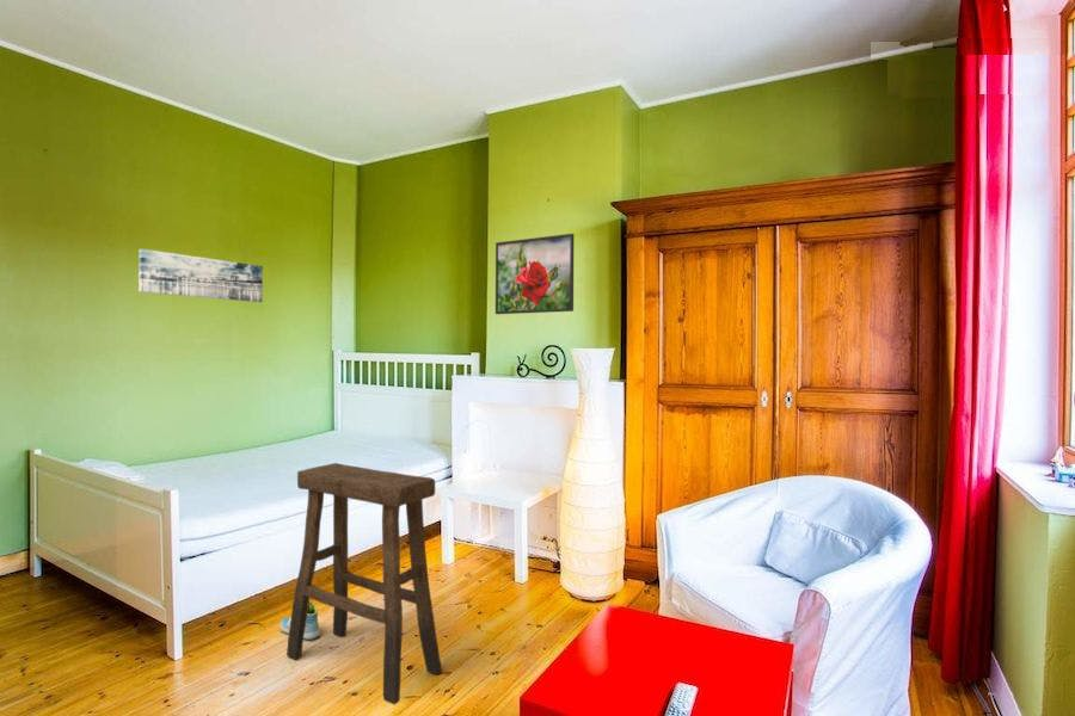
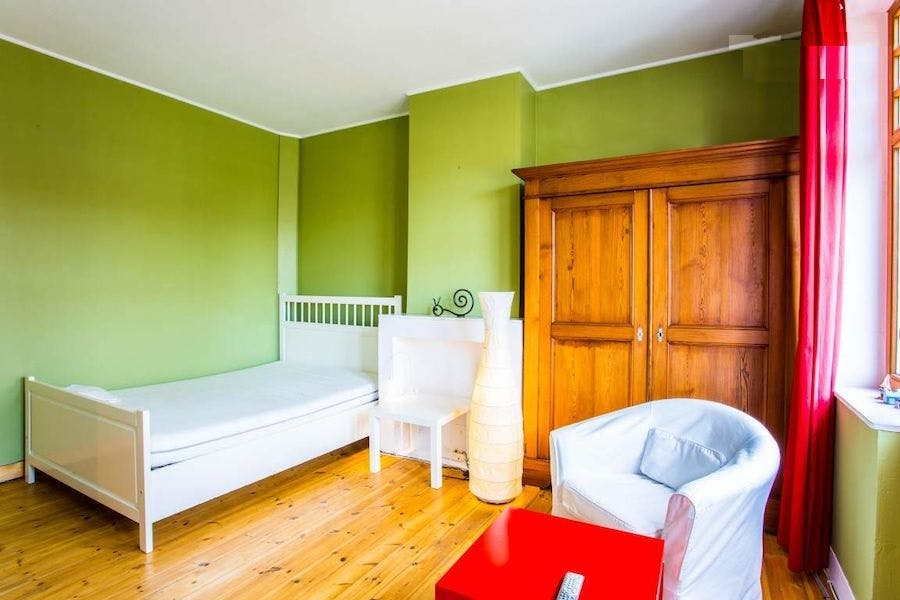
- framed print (533, 274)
- stool (358, 575)
- sneaker (307, 616)
- wall art (205, 277)
